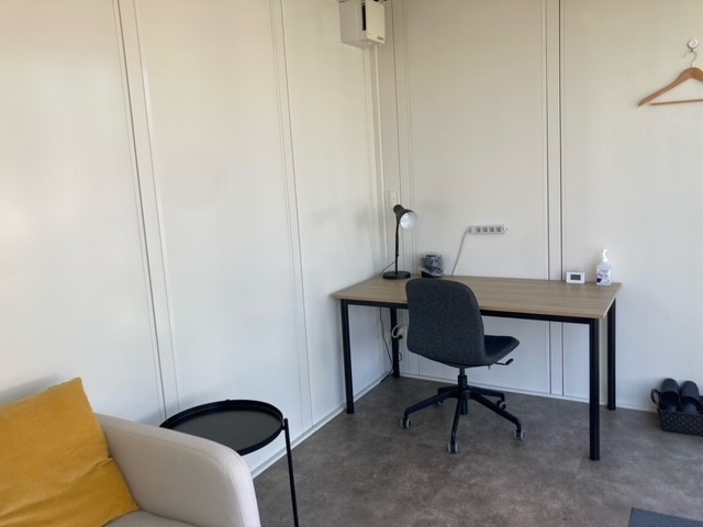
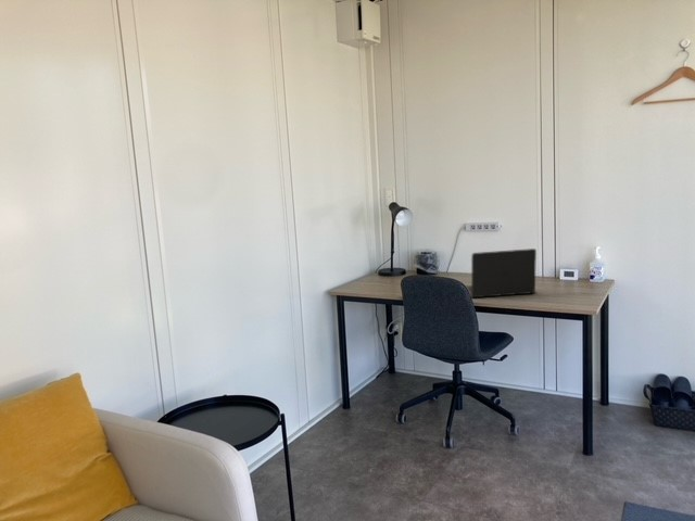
+ laptop (496, 269)
